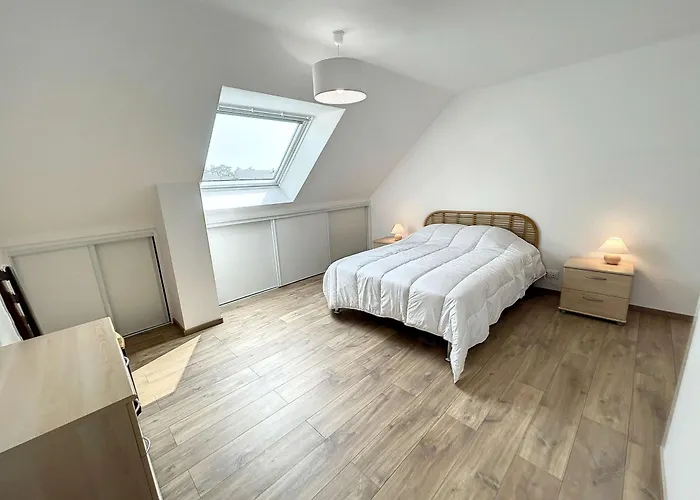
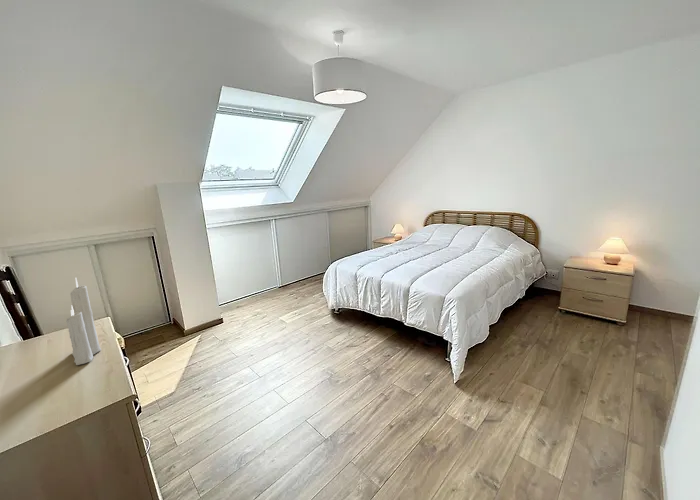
+ candle (77, 315)
